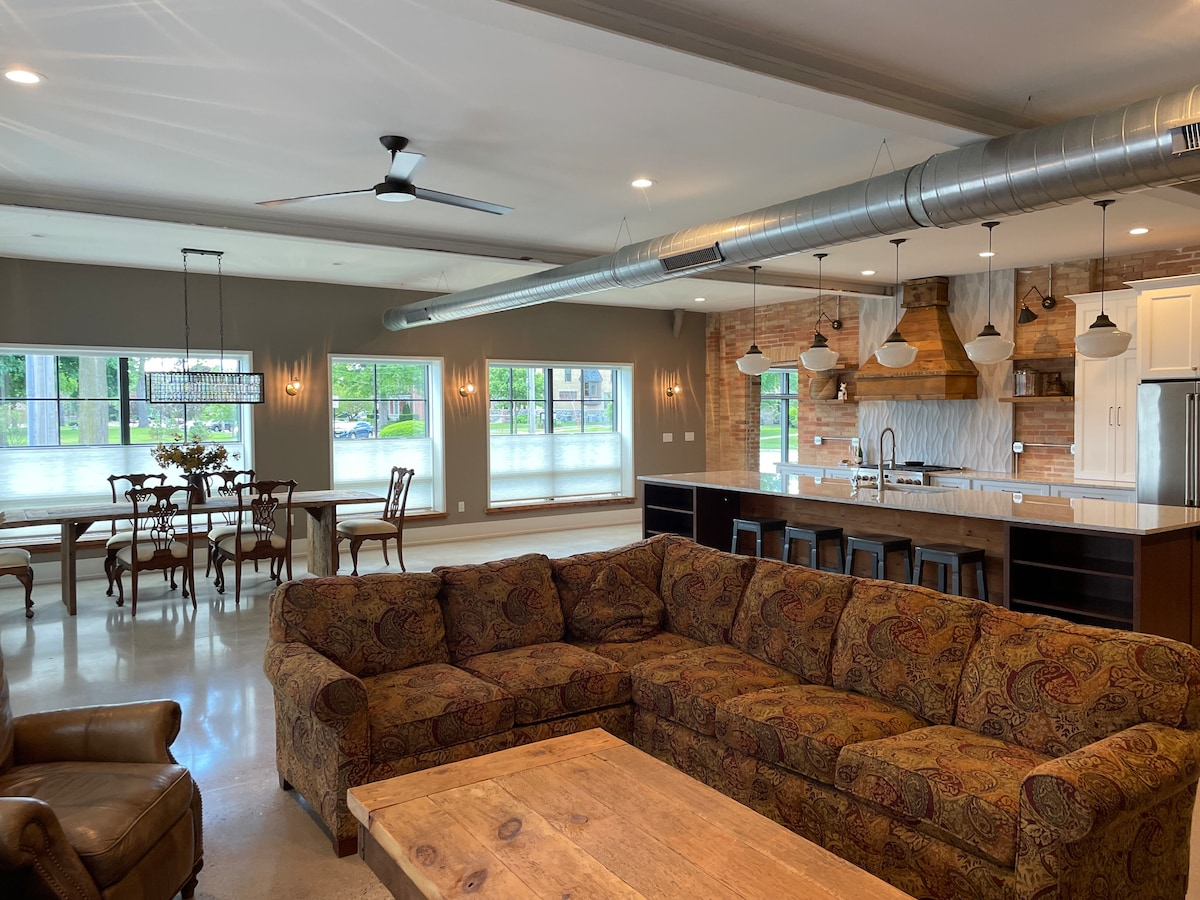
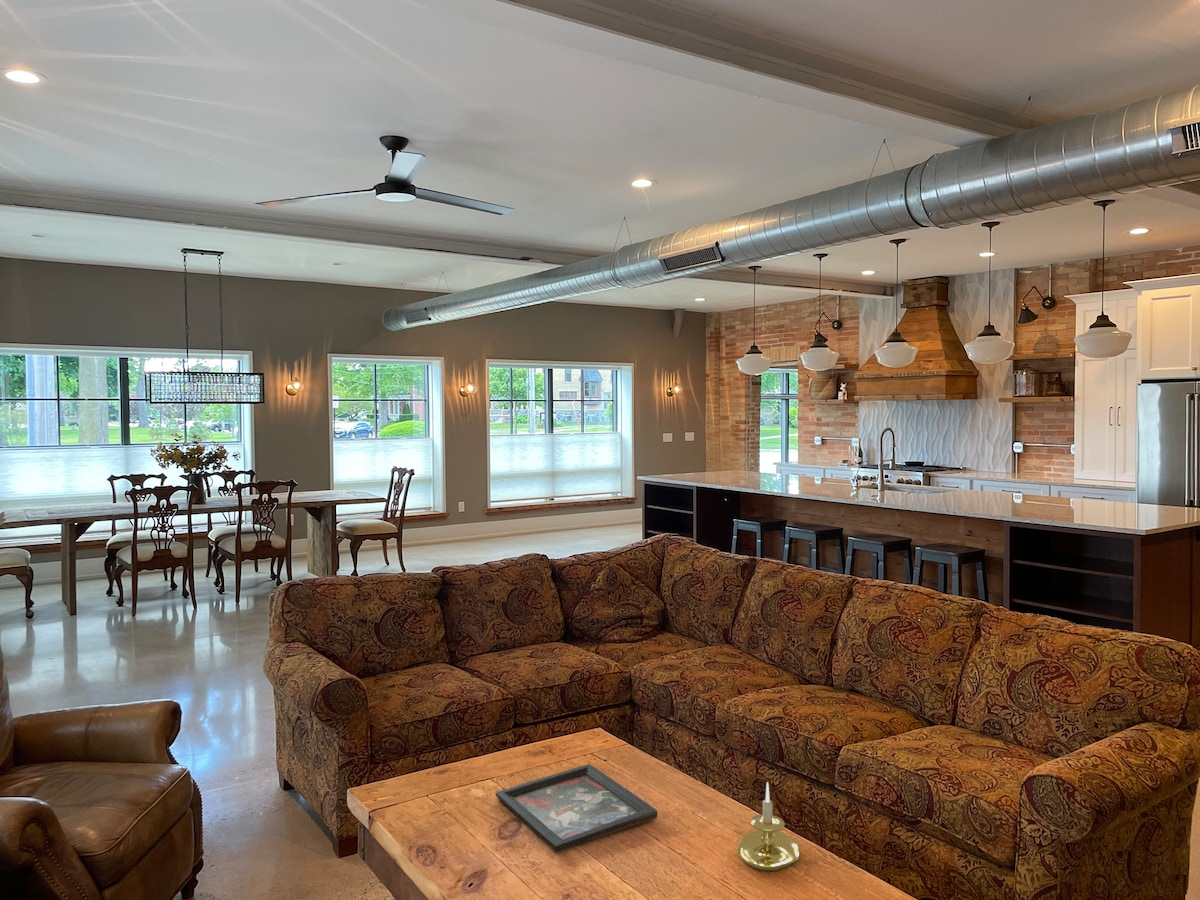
+ candle holder (766, 821)
+ decorative tray (574, 803)
